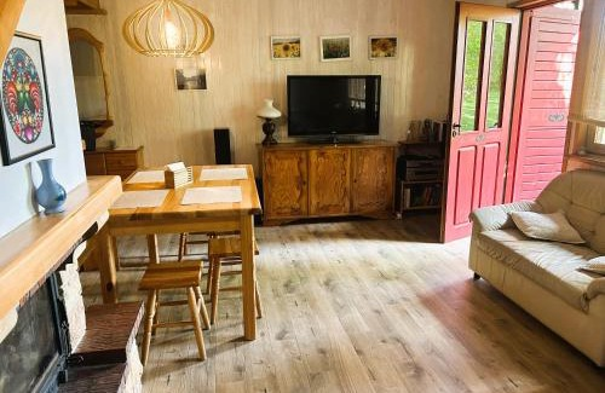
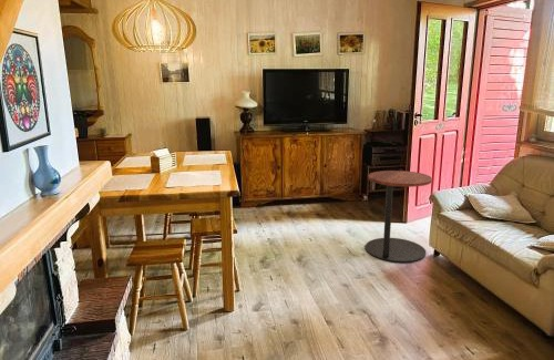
+ side table (390, 214)
